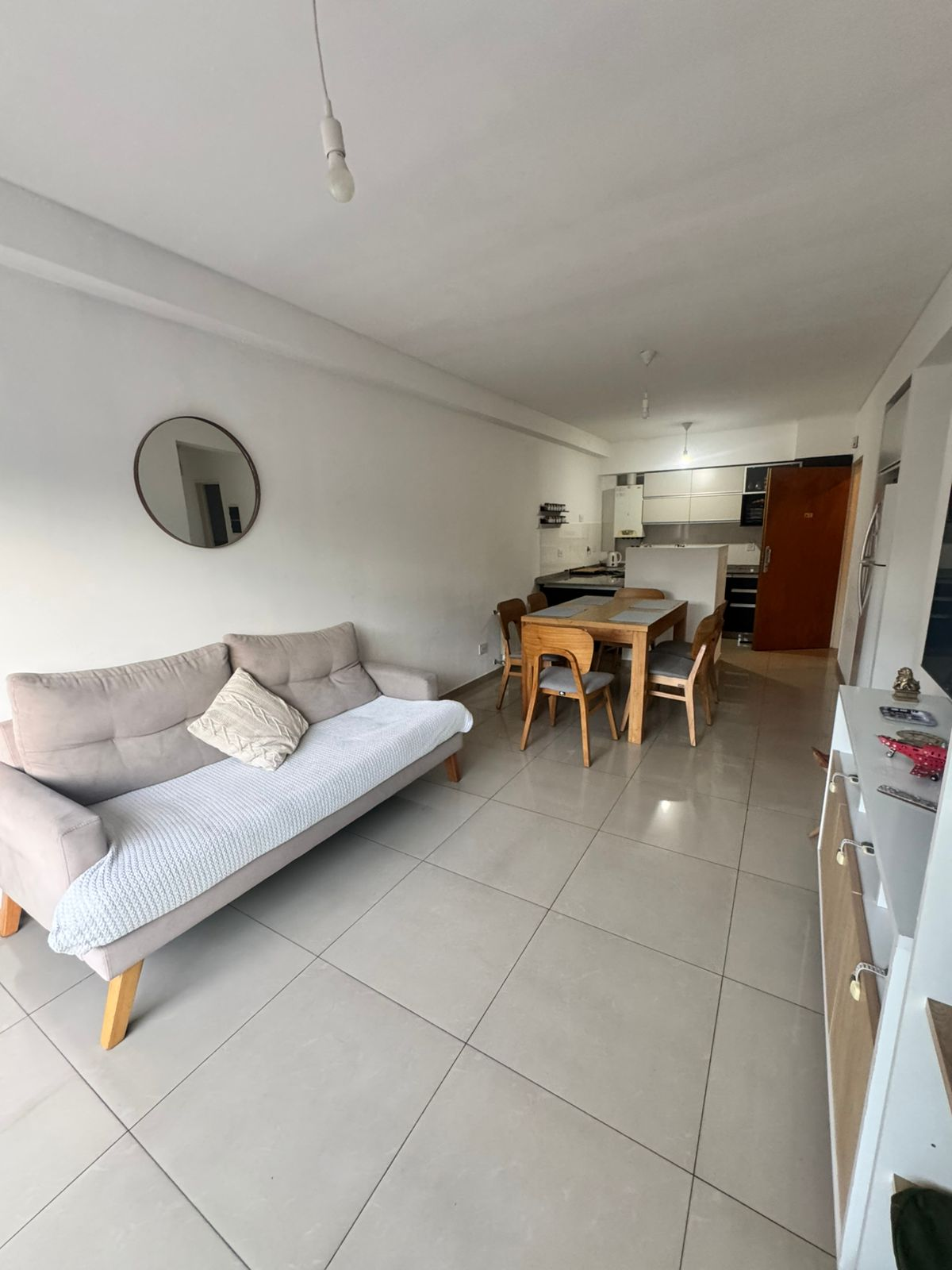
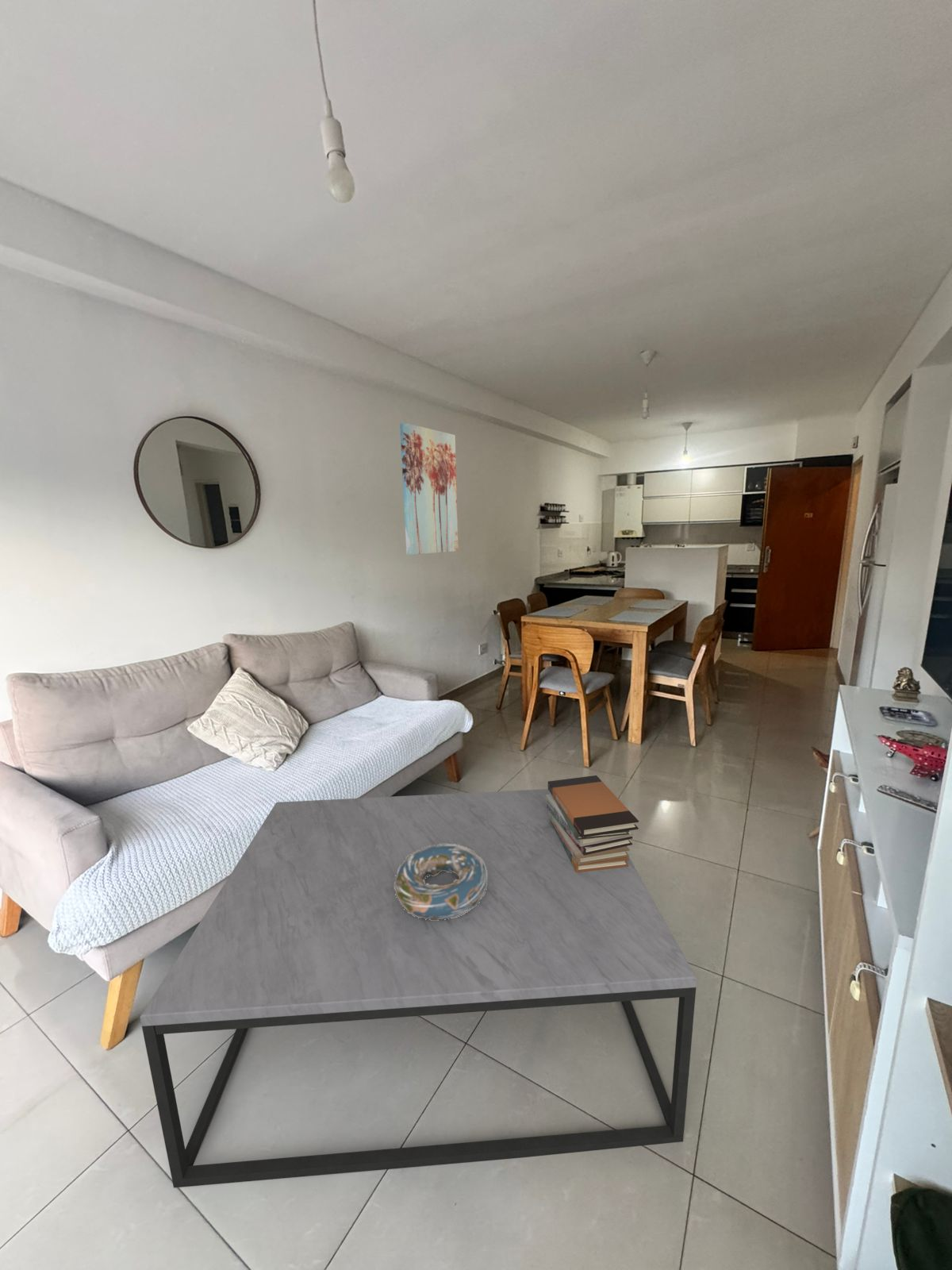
+ decorative bowl (437, 874)
+ coffee table (435, 935)
+ book stack (587, 819)
+ wall art (432, 492)
